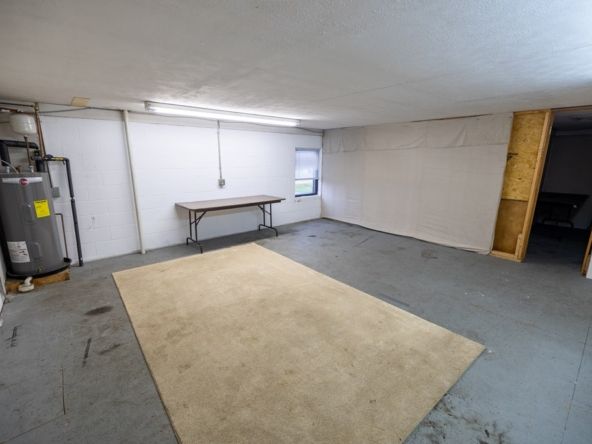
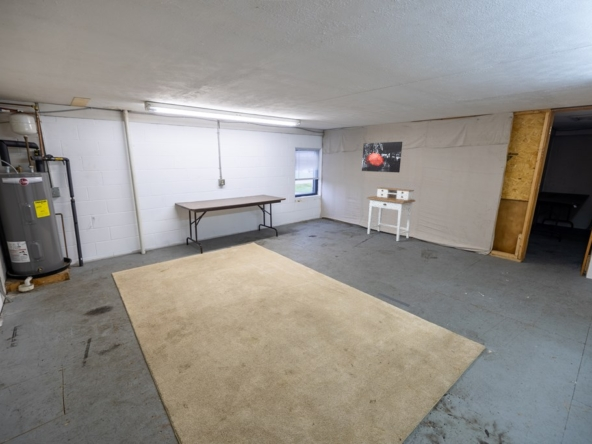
+ wall art (380, 157)
+ desk (389, 208)
